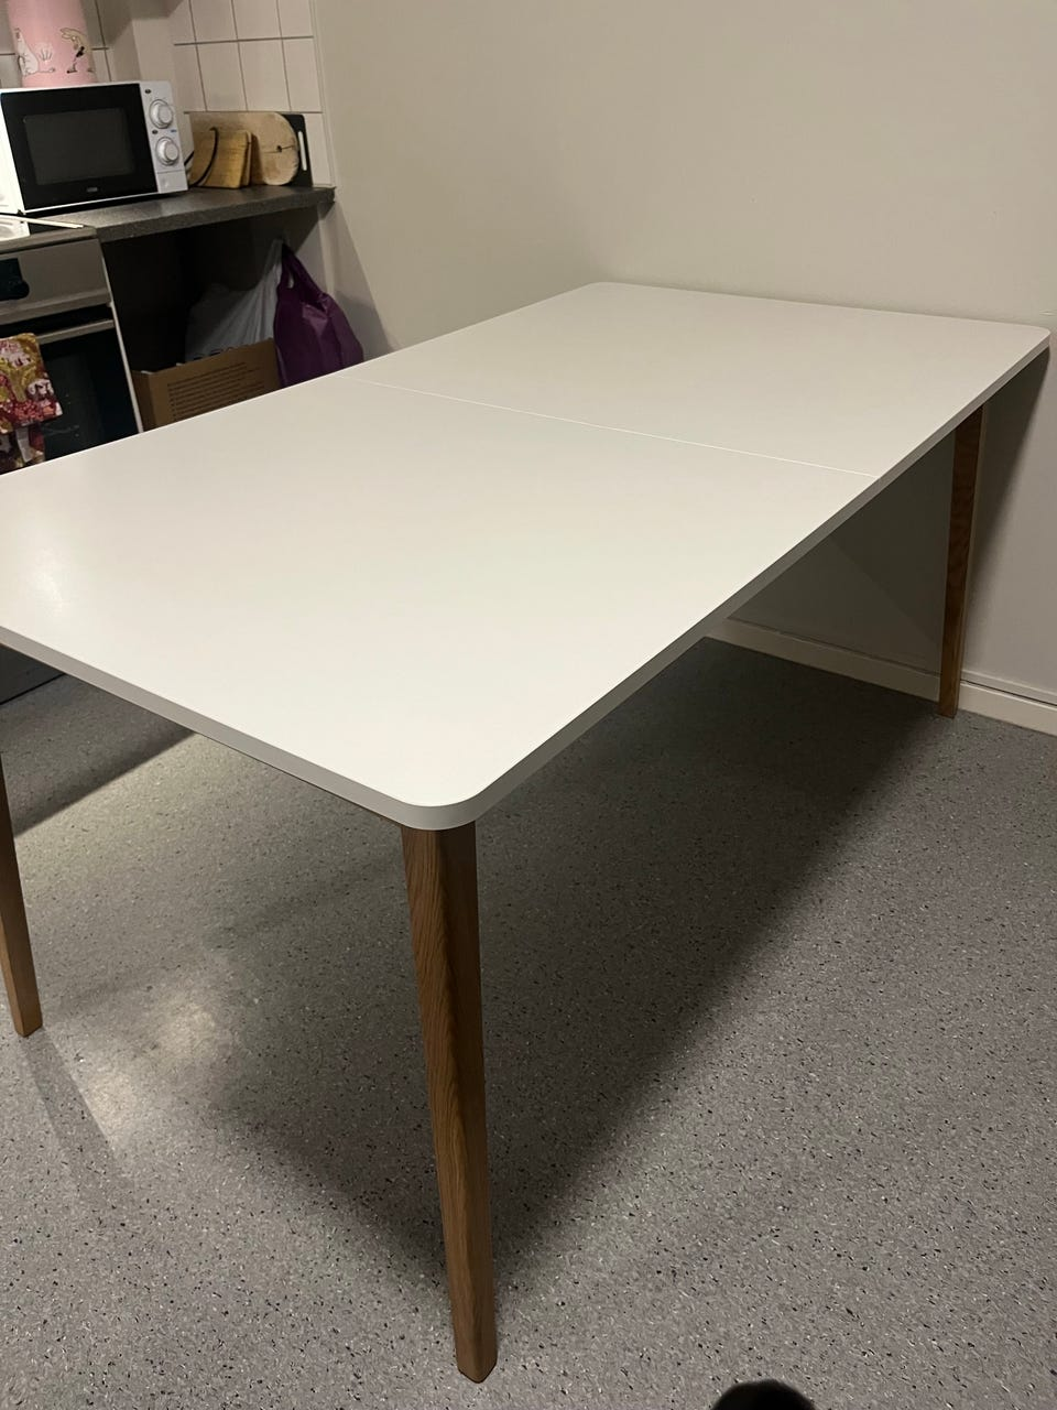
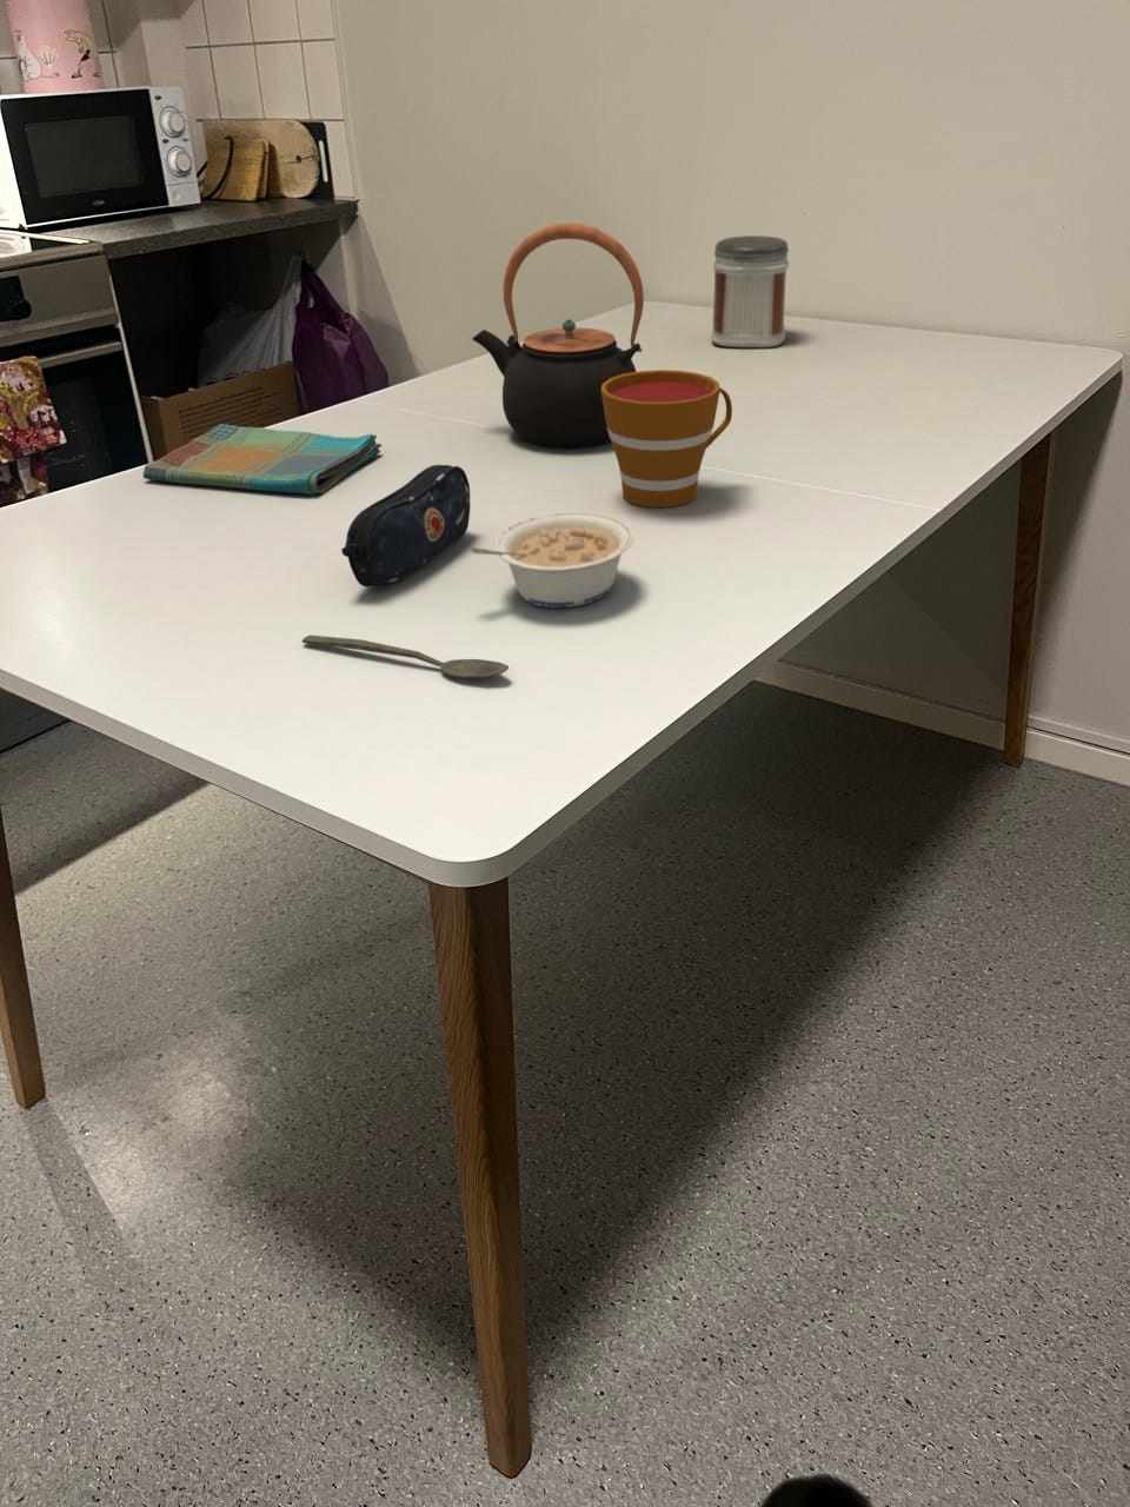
+ legume (561, 560)
+ teapot (556, 331)
+ spoon (401, 654)
+ cup (668, 439)
+ jar (750, 291)
+ dish towel (264, 457)
+ pencil case (413, 524)
